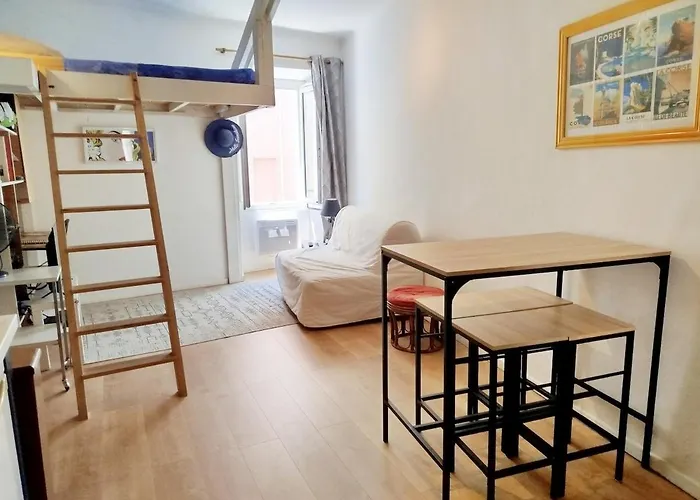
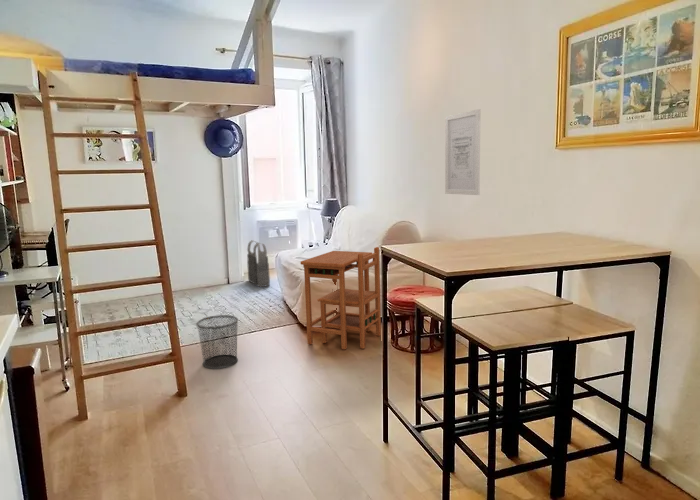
+ wall art (461, 154)
+ waste bin (218, 341)
+ side table (339, 293)
+ body armor vest (258, 262)
